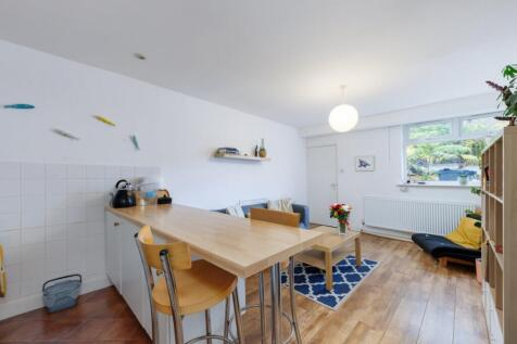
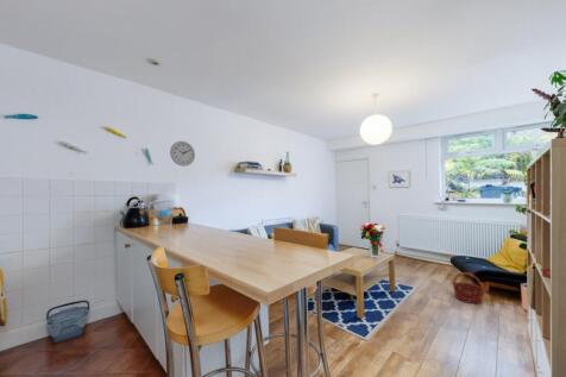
+ wall clock (183, 153)
+ basket (467, 285)
